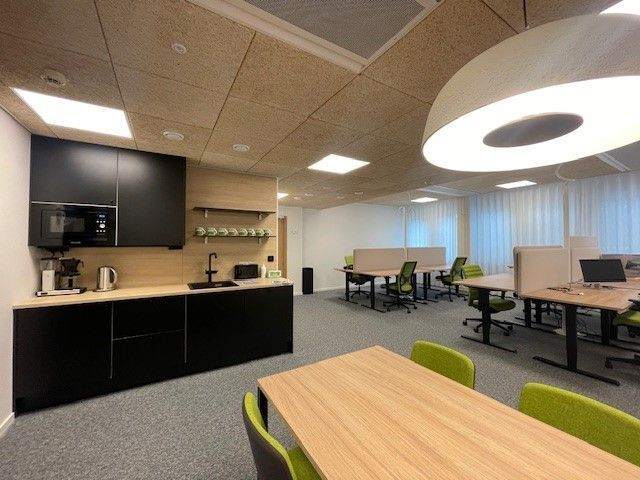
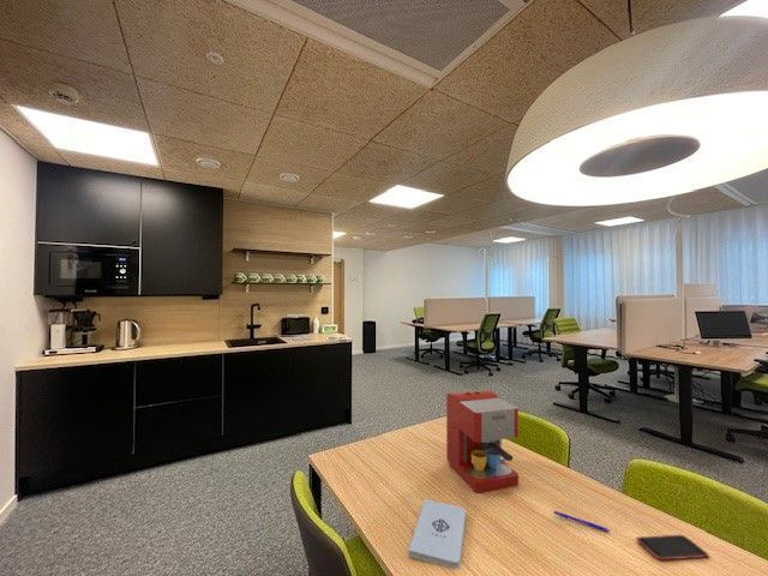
+ smartphone (671, 546)
+ notepad (439, 529)
+ coffee maker (480, 434)
+ pen (581, 521)
